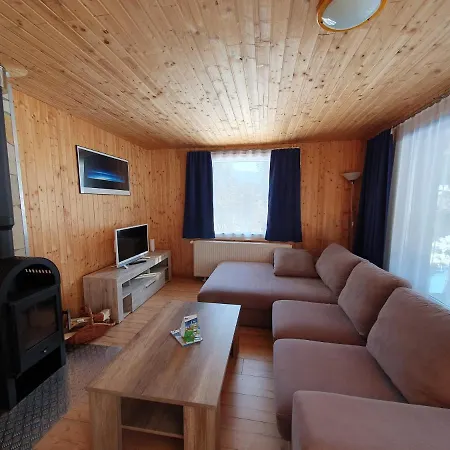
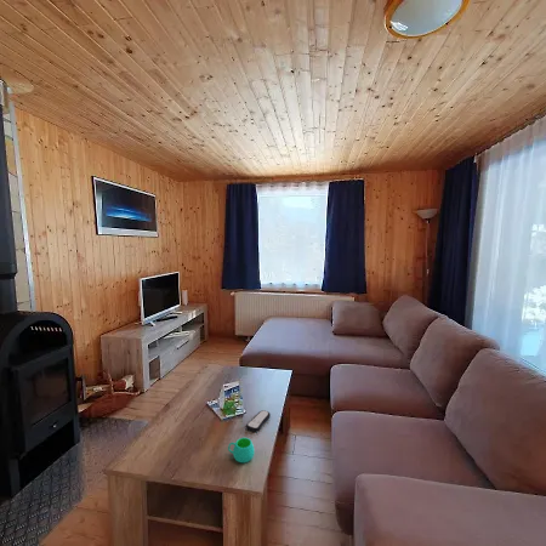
+ remote control (258, 420)
+ mug (240, 449)
